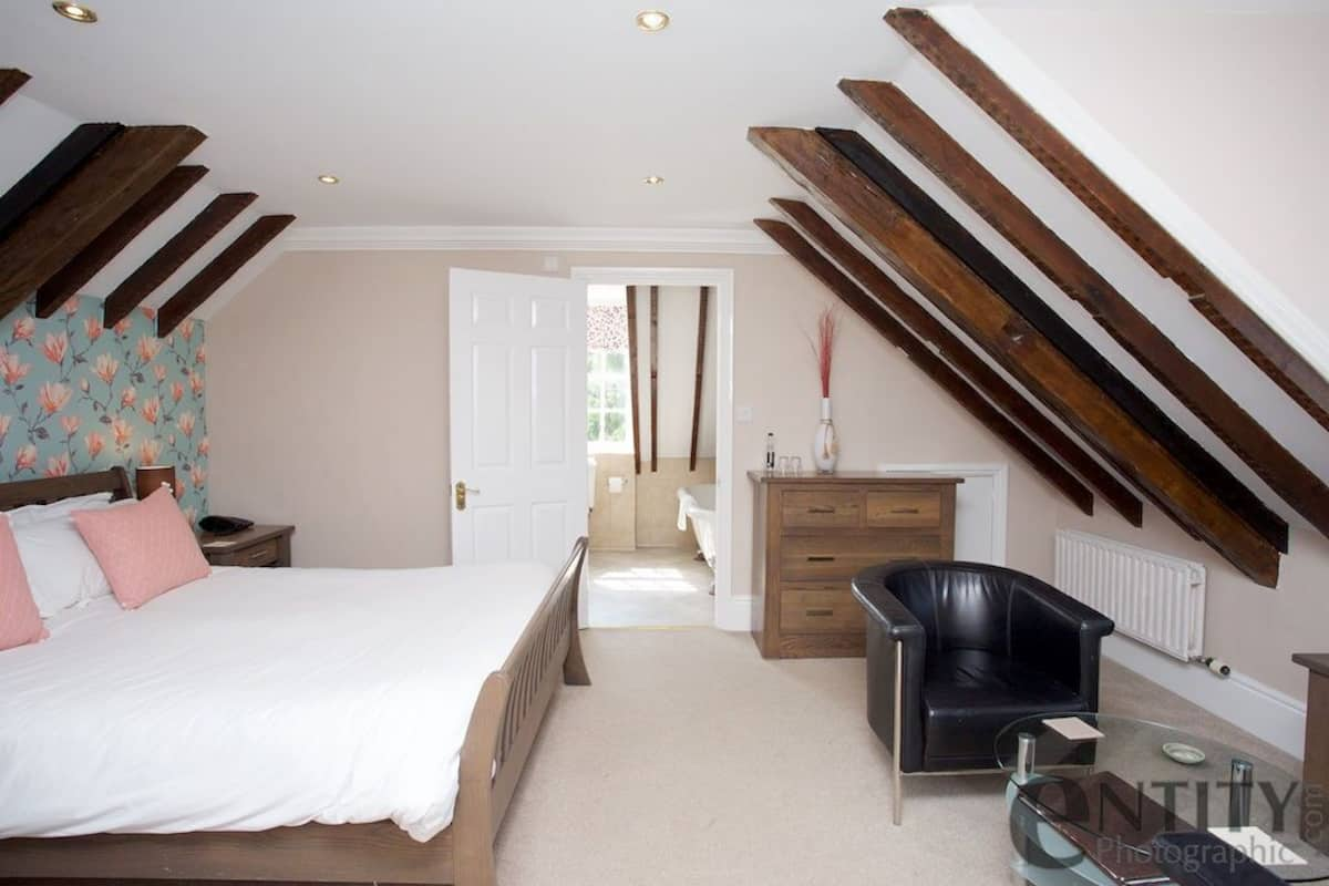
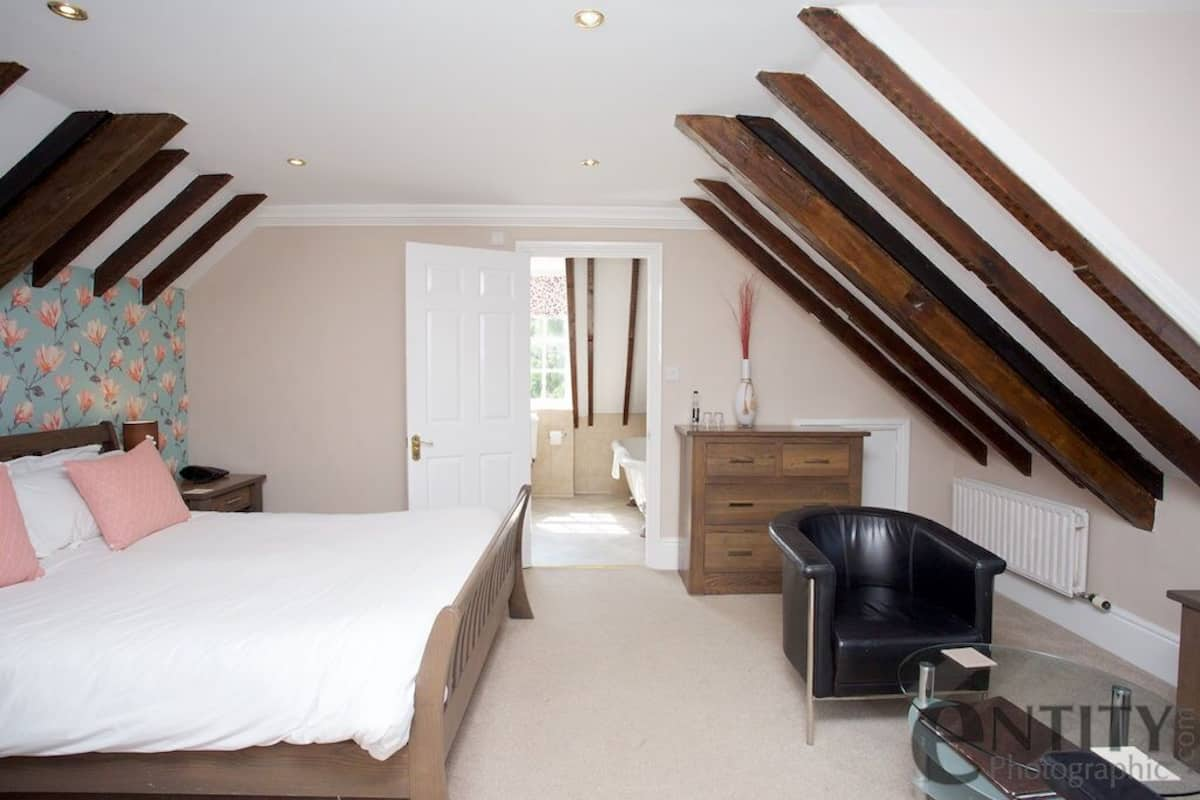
- saucer (1183, 754)
